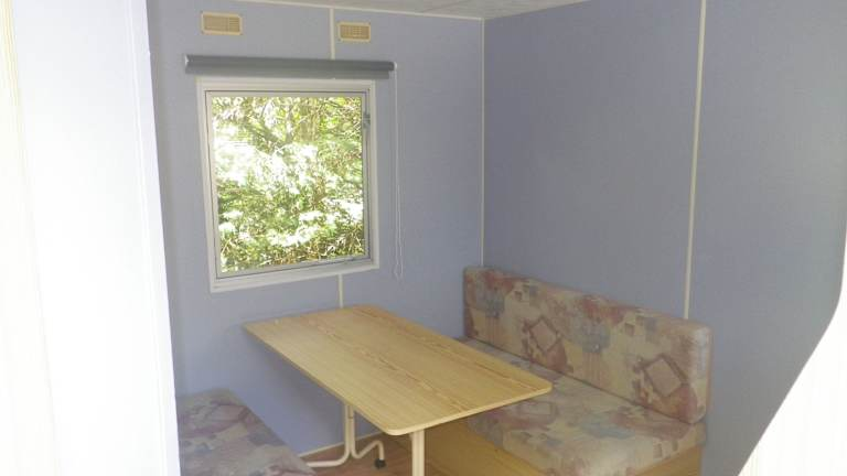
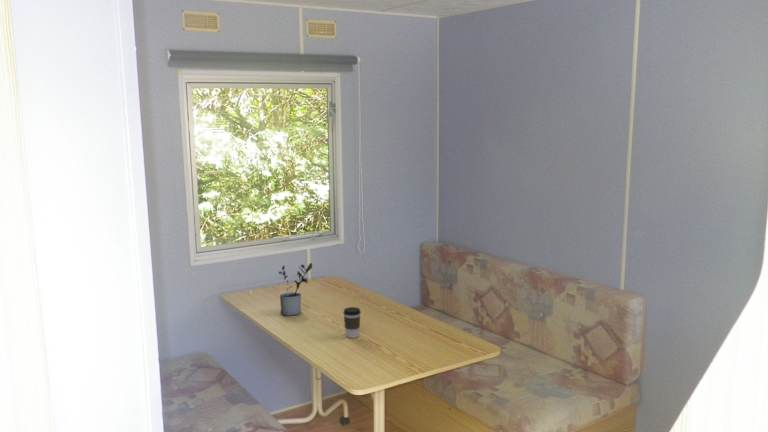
+ coffee cup (352, 322)
+ potted plant (296, 289)
